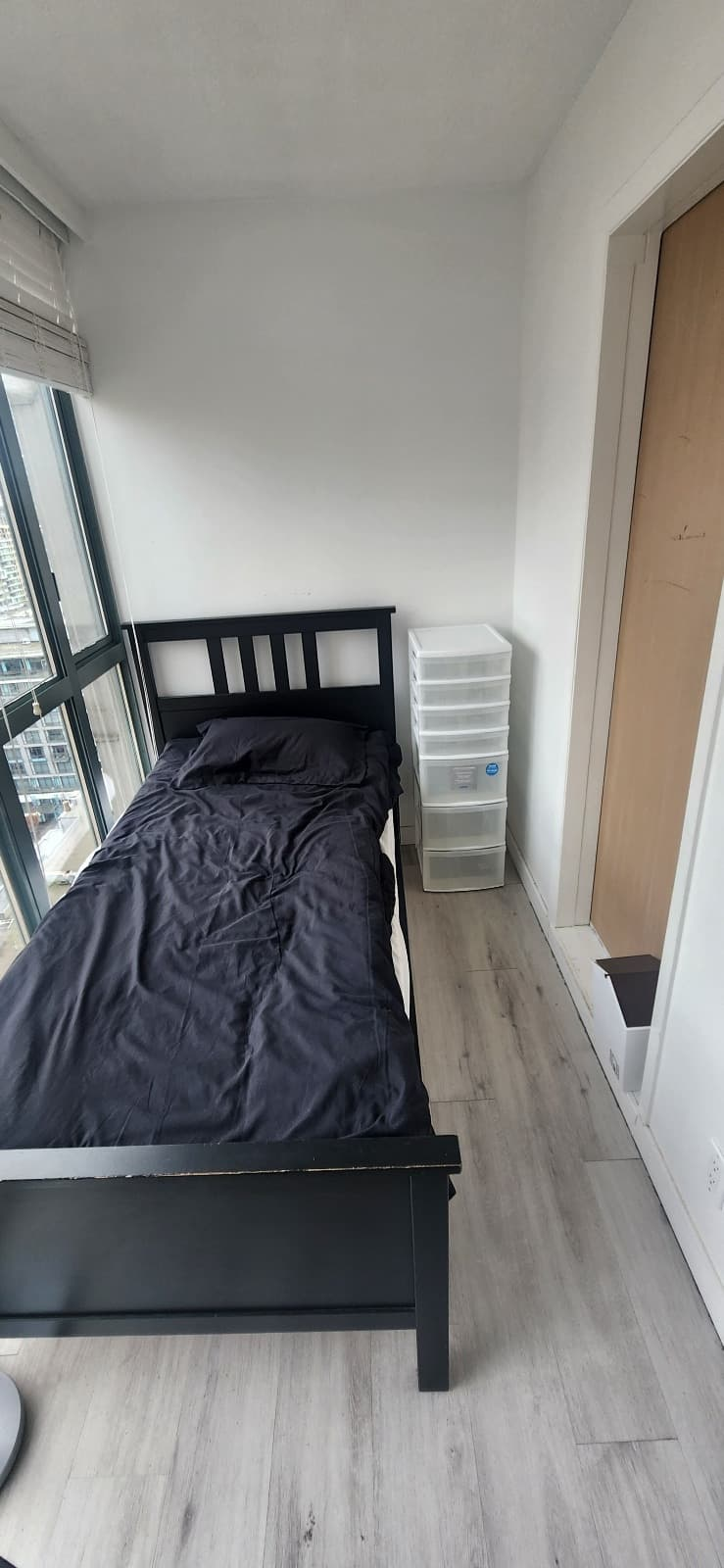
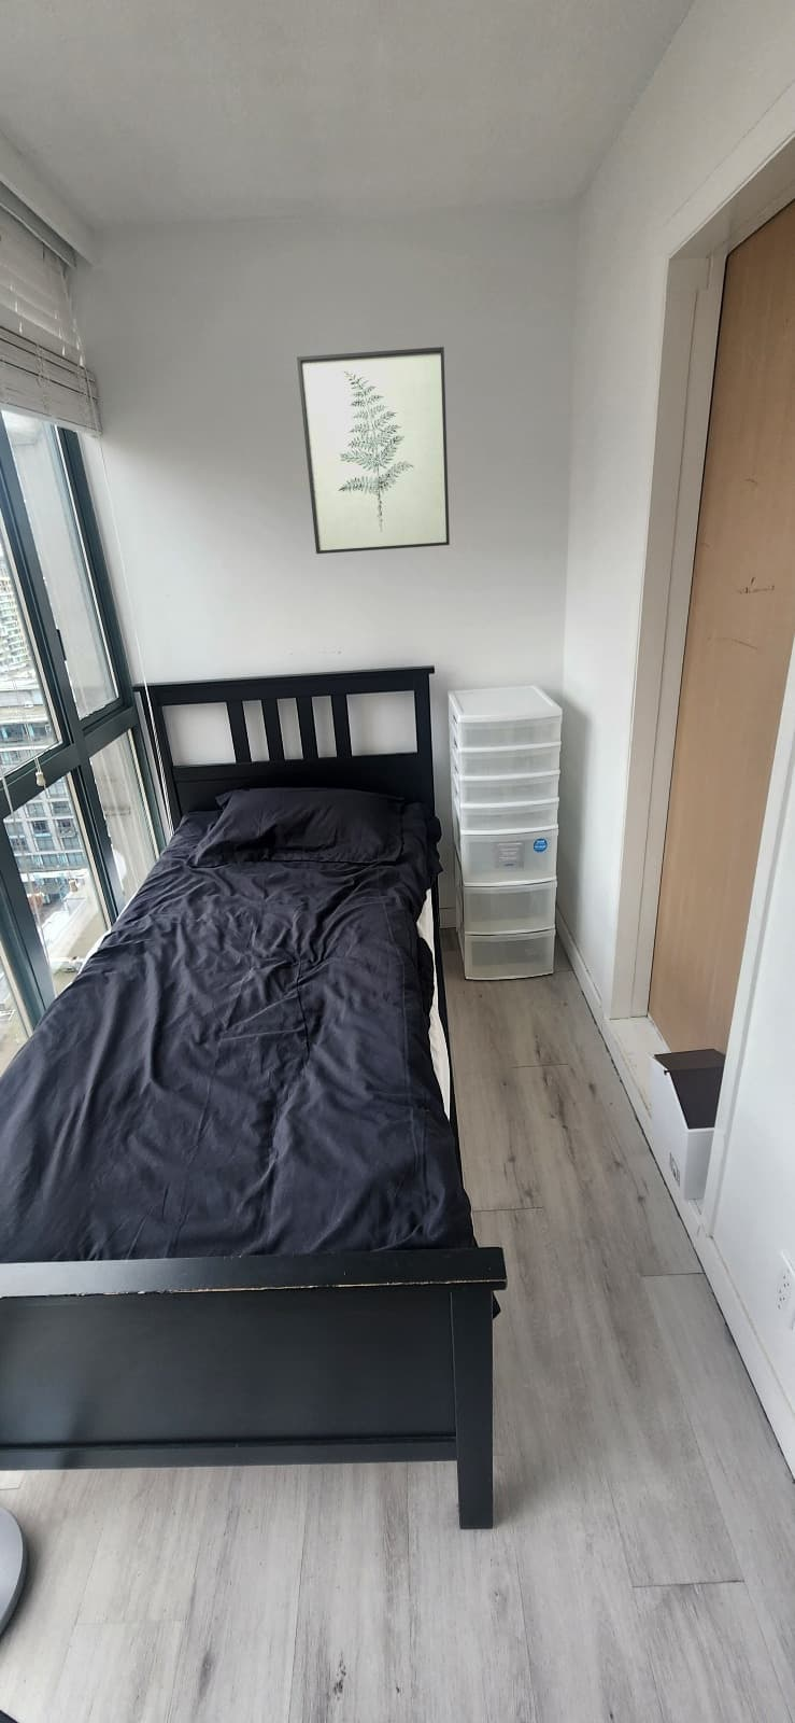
+ wall art (377, 456)
